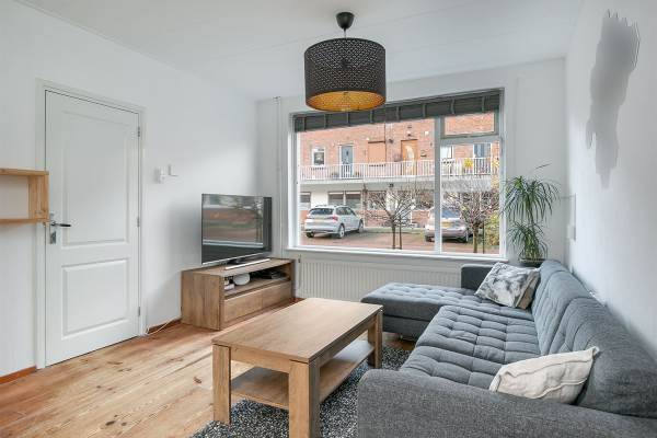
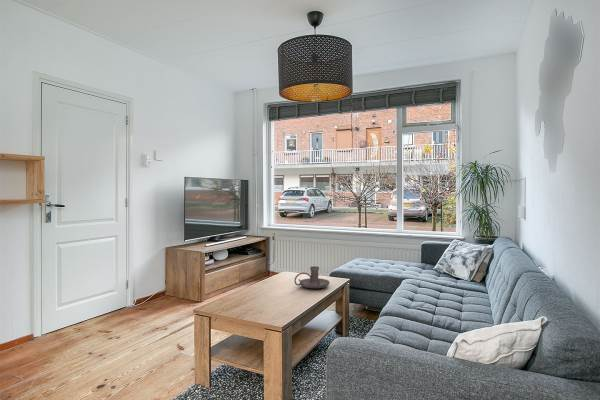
+ candle holder (311, 277)
